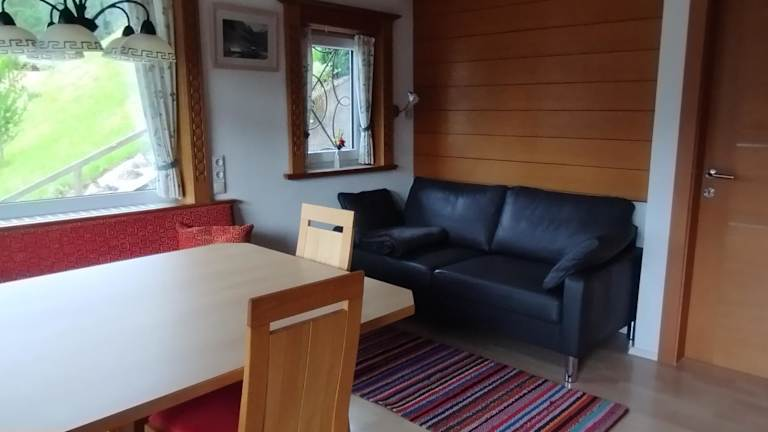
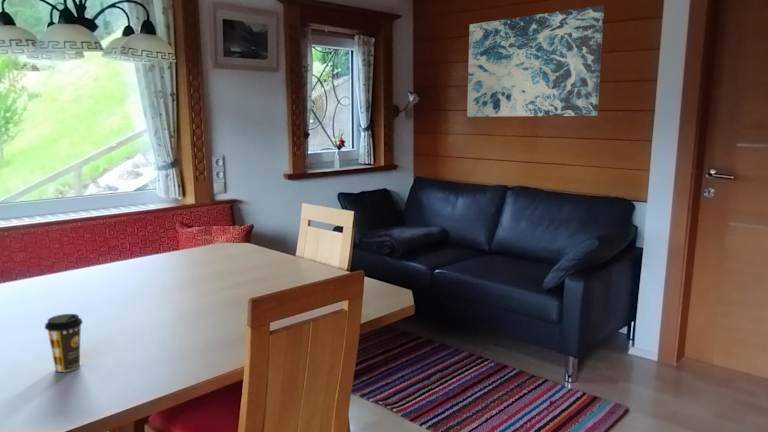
+ wall art (529, 66)
+ coffee cup (65, 342)
